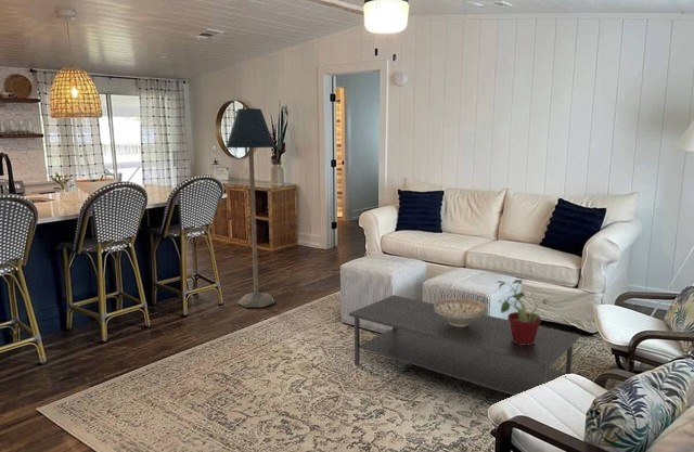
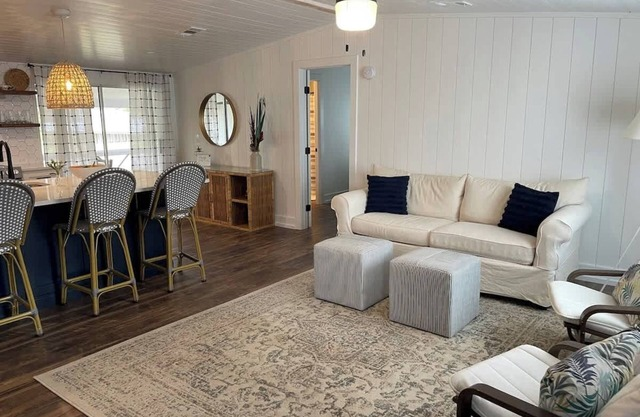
- coffee table (455, 351)
- decorative bowl (459, 313)
- potted plant (518, 311)
- floor lamp (253, 208)
